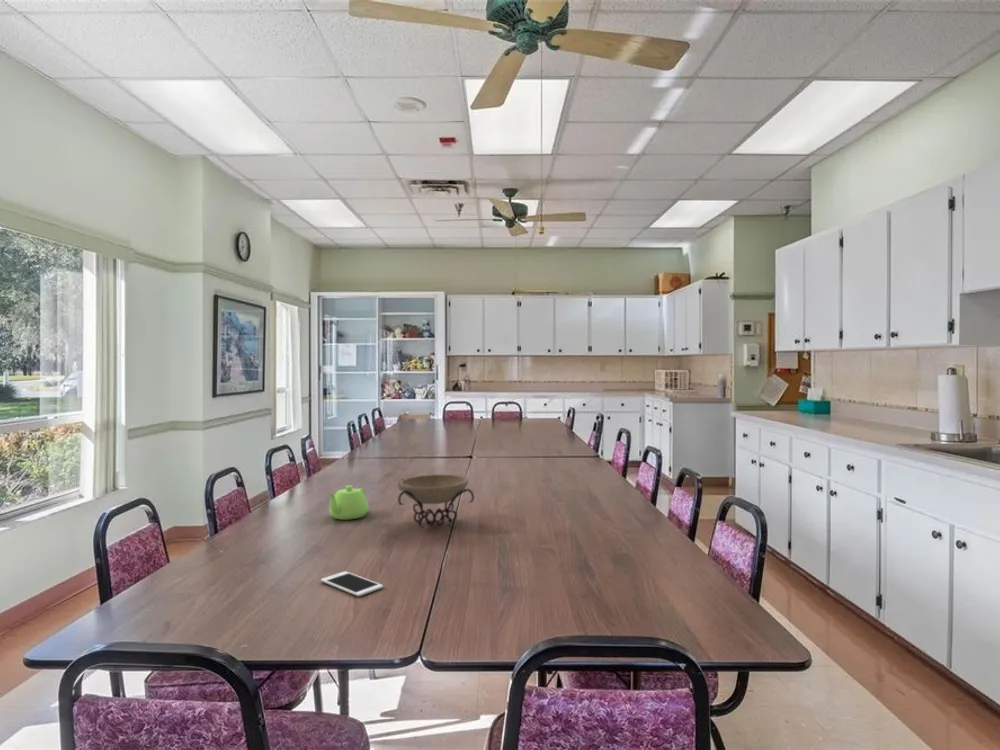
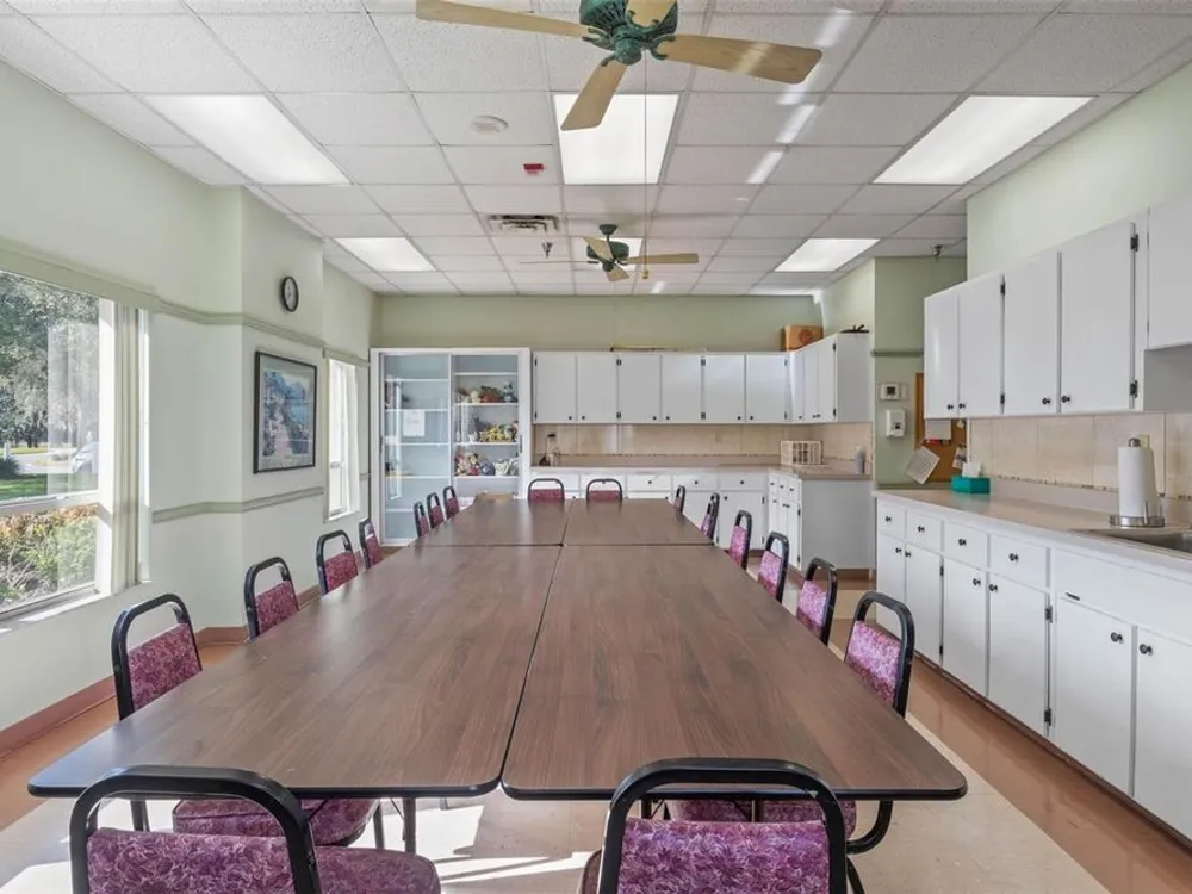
- decorative bowl (434, 502)
- teapot (347, 501)
- cell phone (351, 583)
